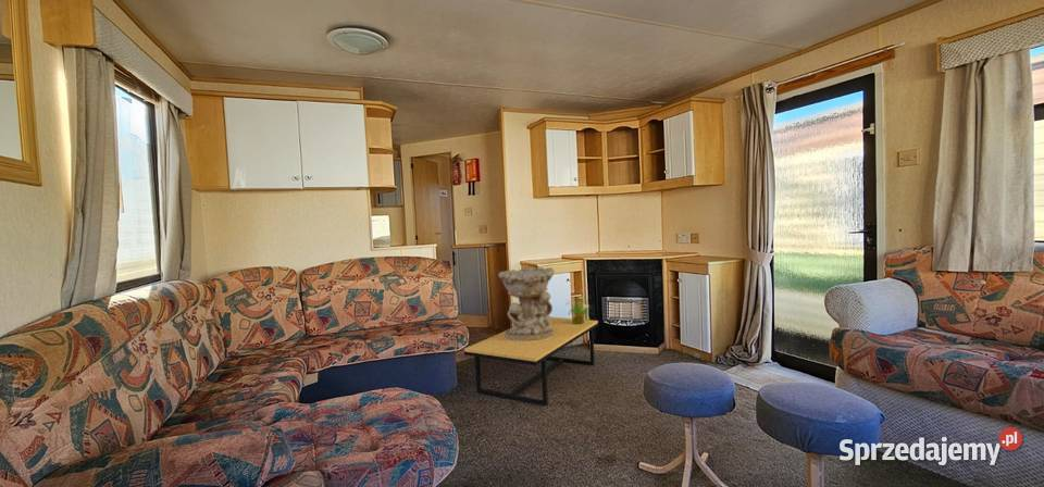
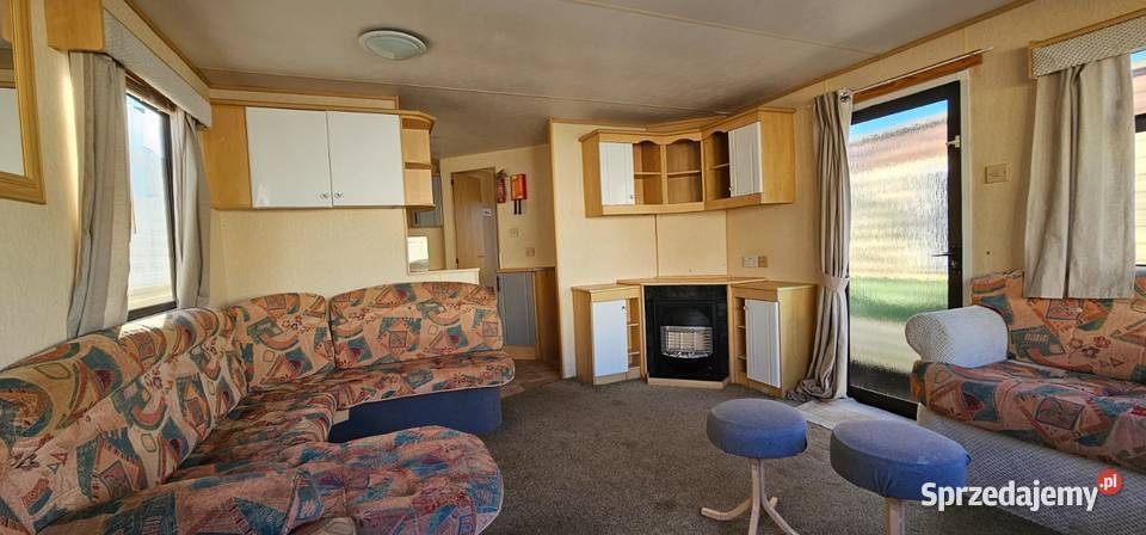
- decorative bowl (527, 301)
- coffee table (538, 354)
- potted plant (579, 304)
